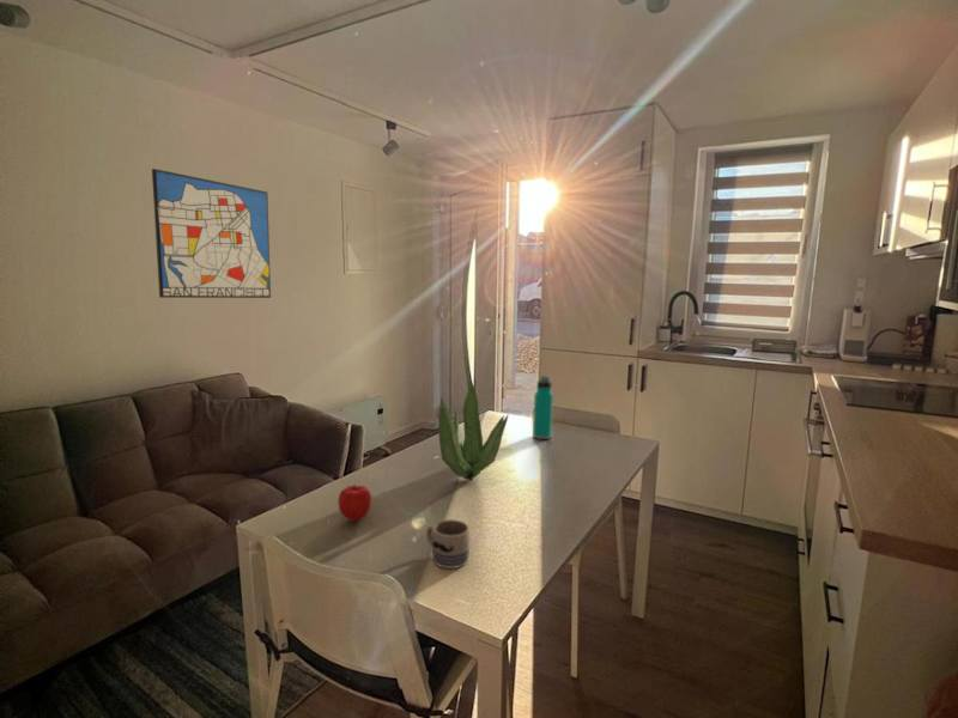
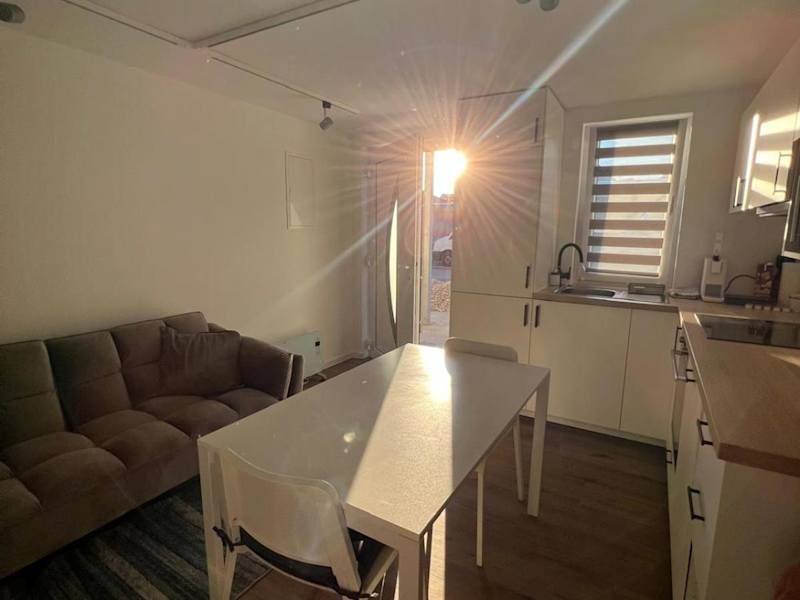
- plant (466, 432)
- mug (445, 541)
- wall art (218, 241)
- water bottle (542, 407)
- fruit (354, 501)
